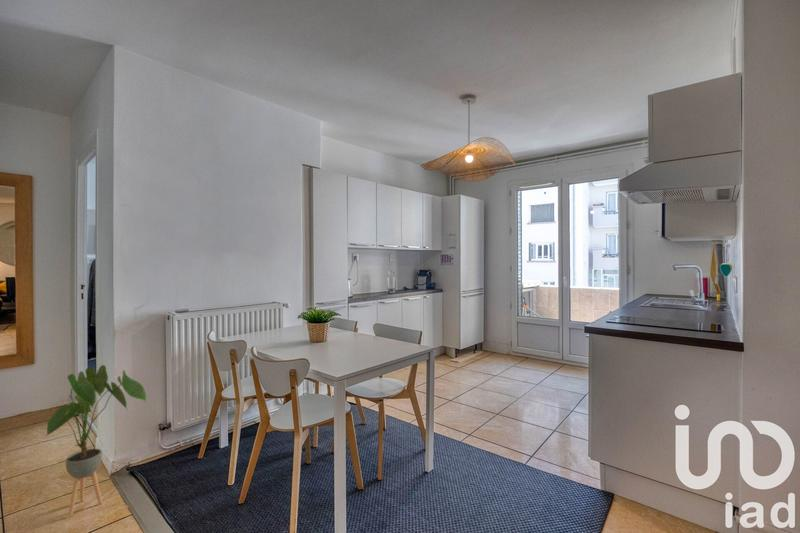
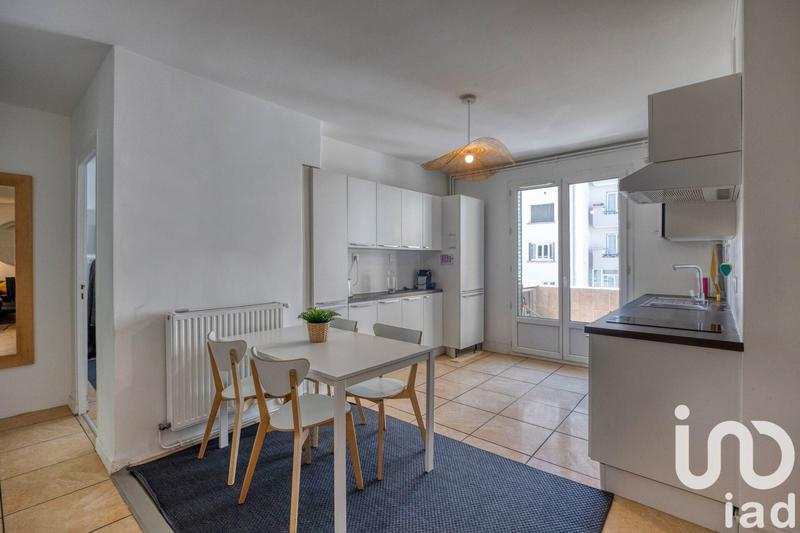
- house plant (90, 435)
